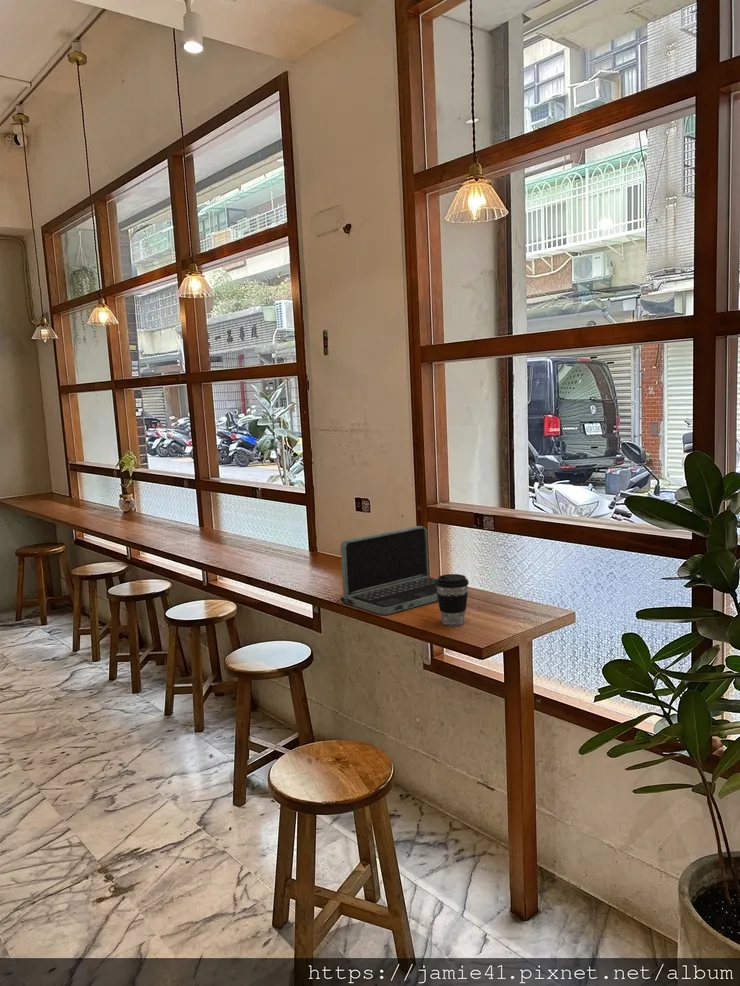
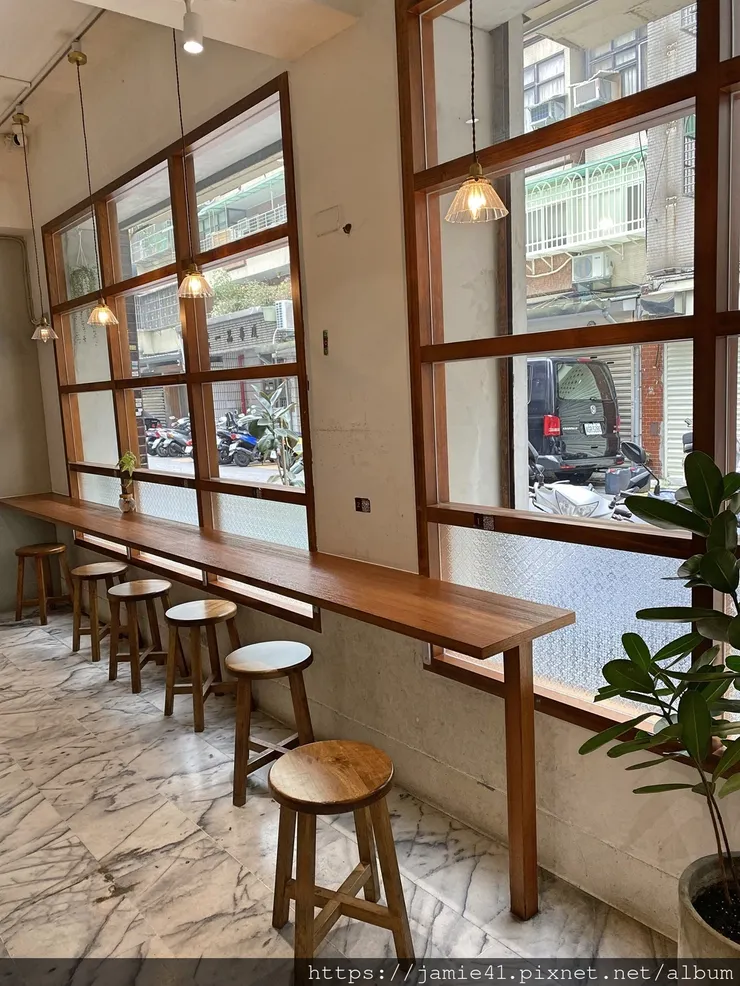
- laptop (398, 566)
- coffee cup (452, 599)
